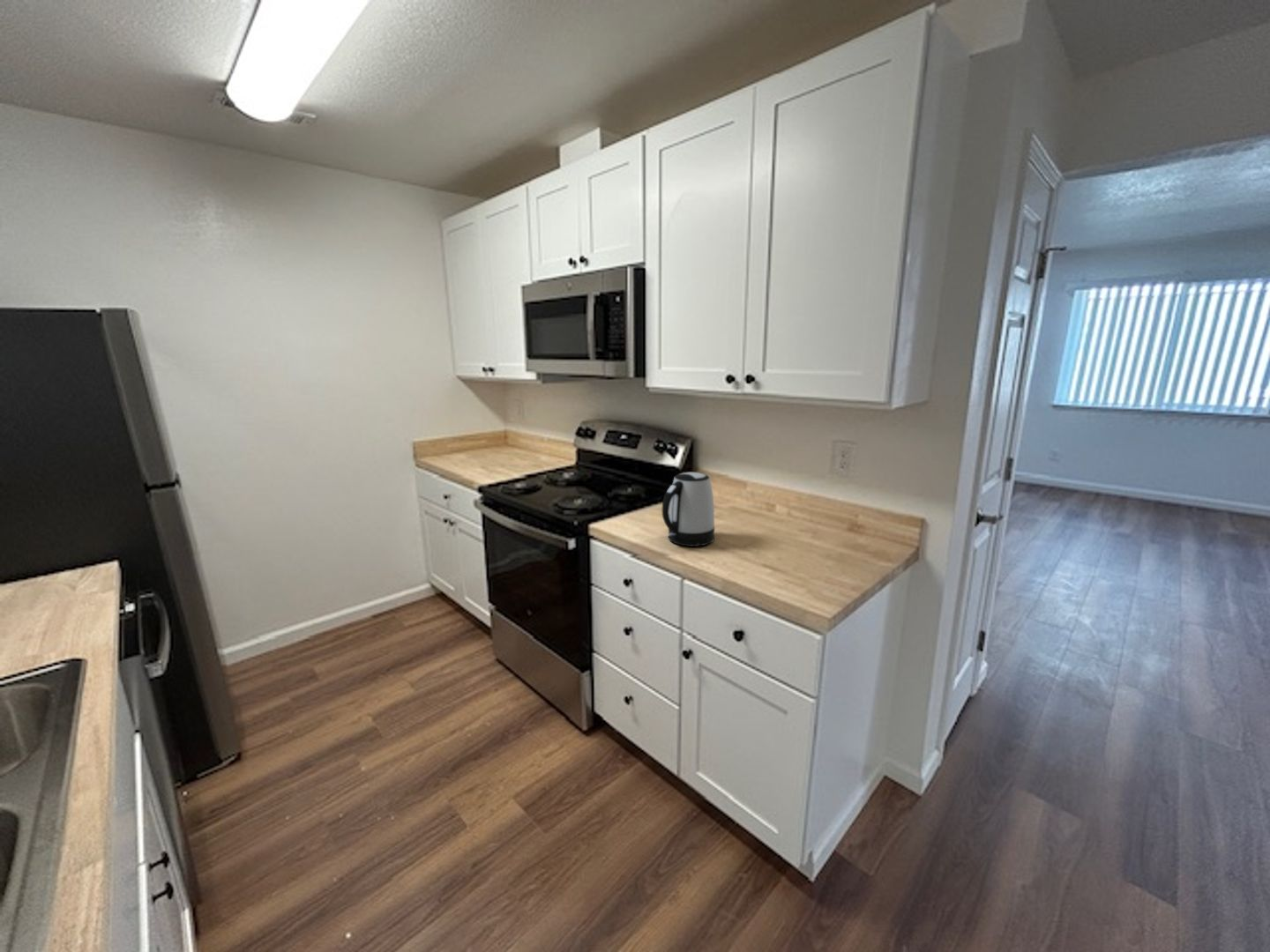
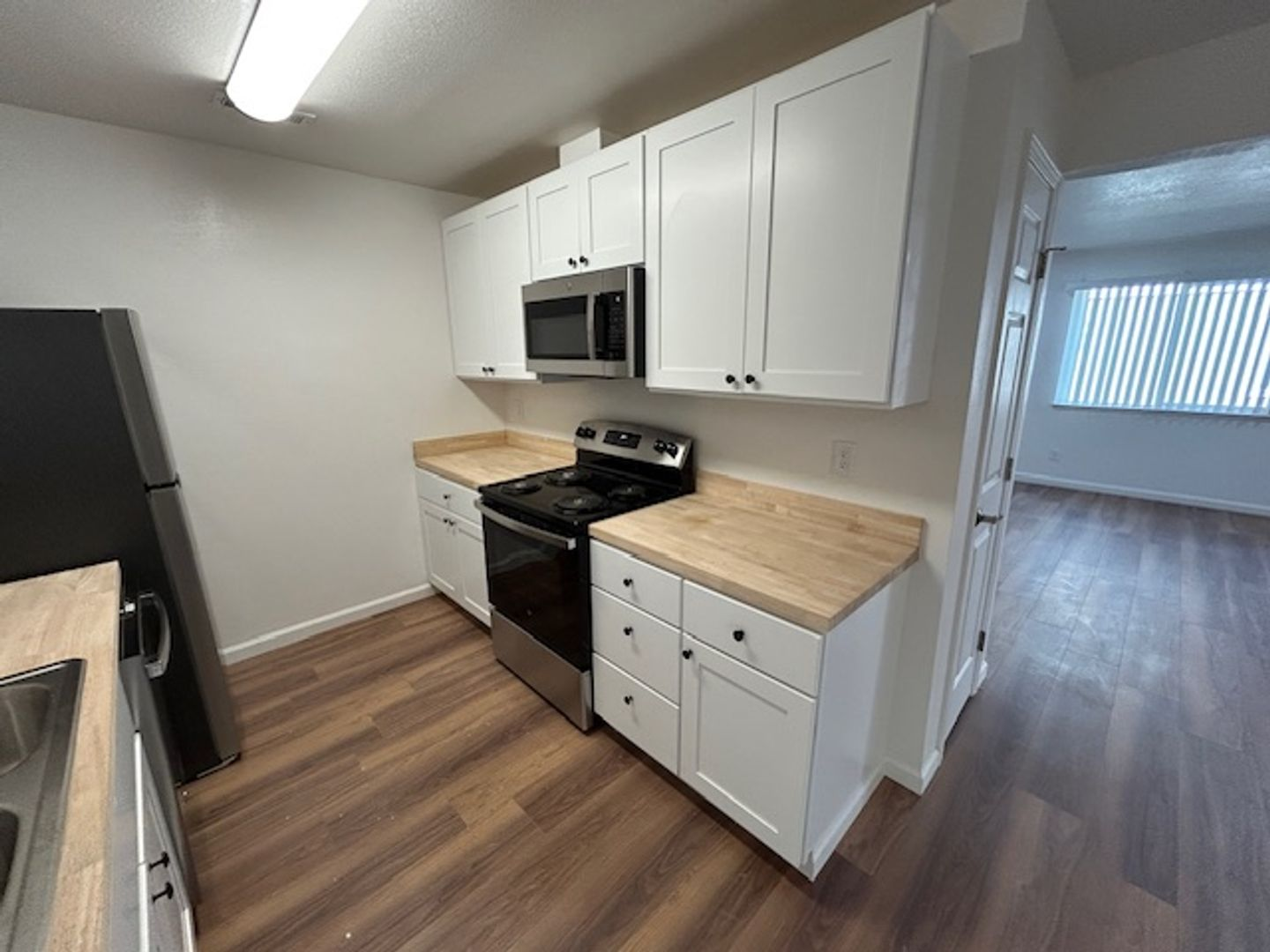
- kettle (686, 508)
